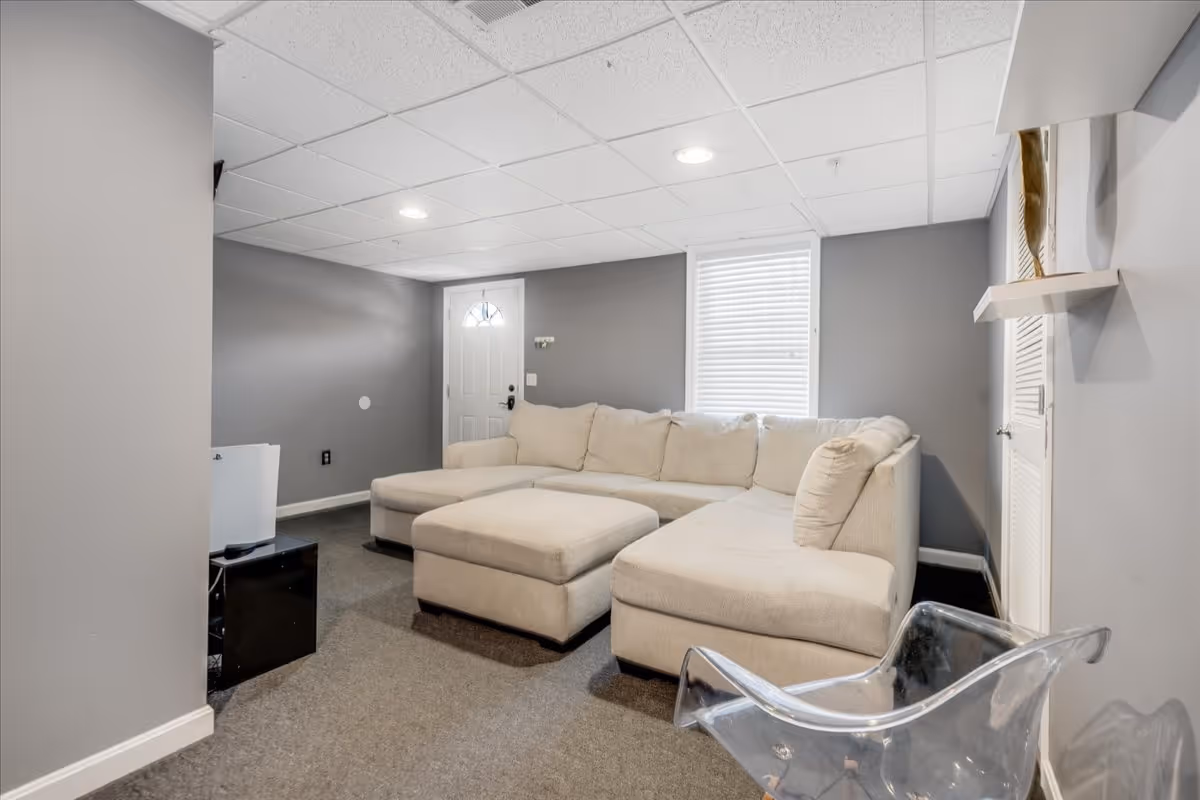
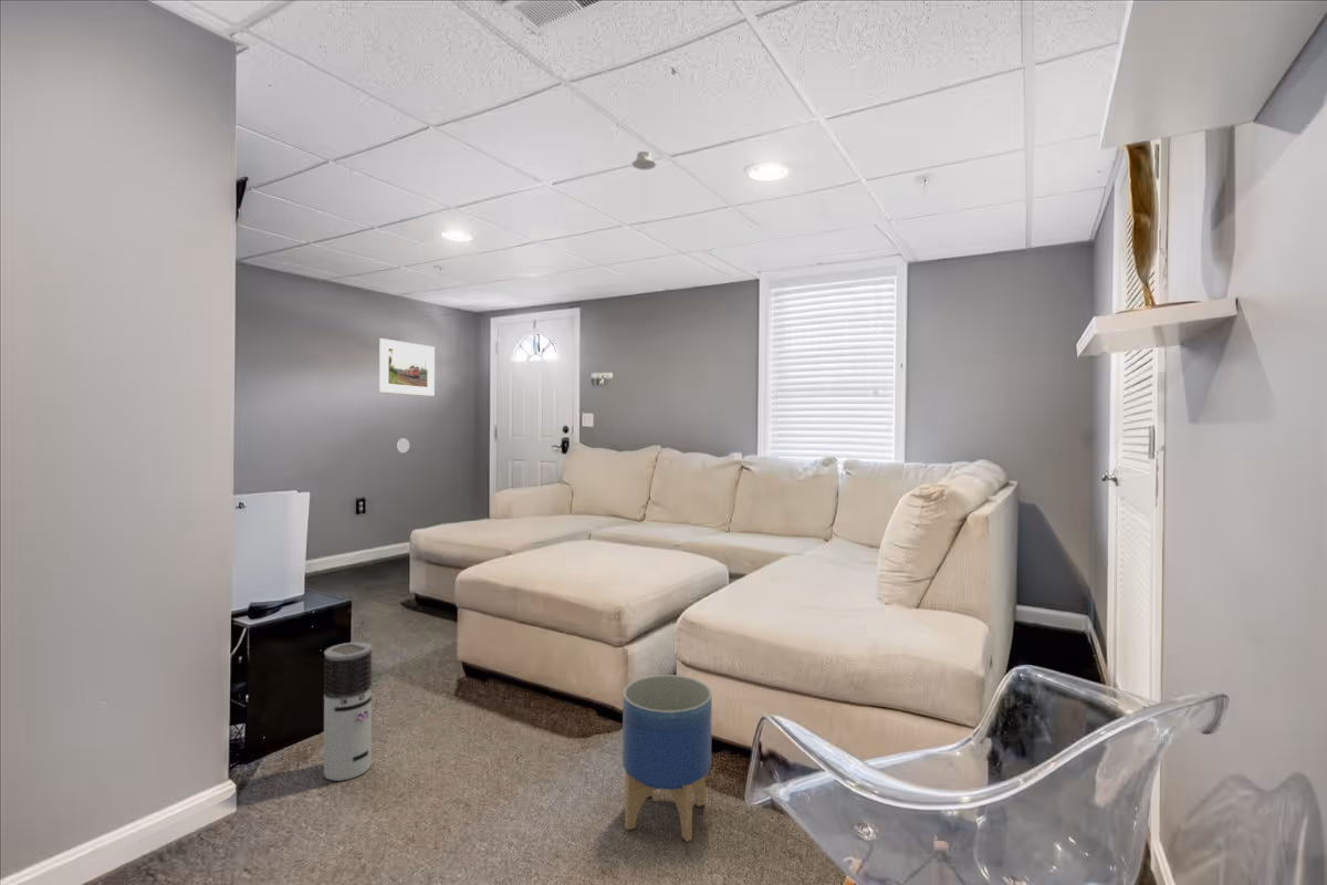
+ air purifier (348, 709)
+ planter (667, 753)
+ recessed light (644, 159)
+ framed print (408, 368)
